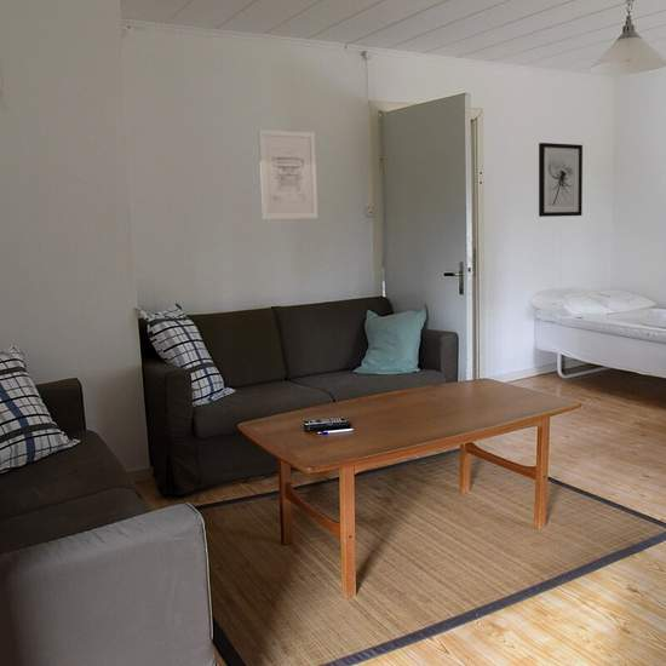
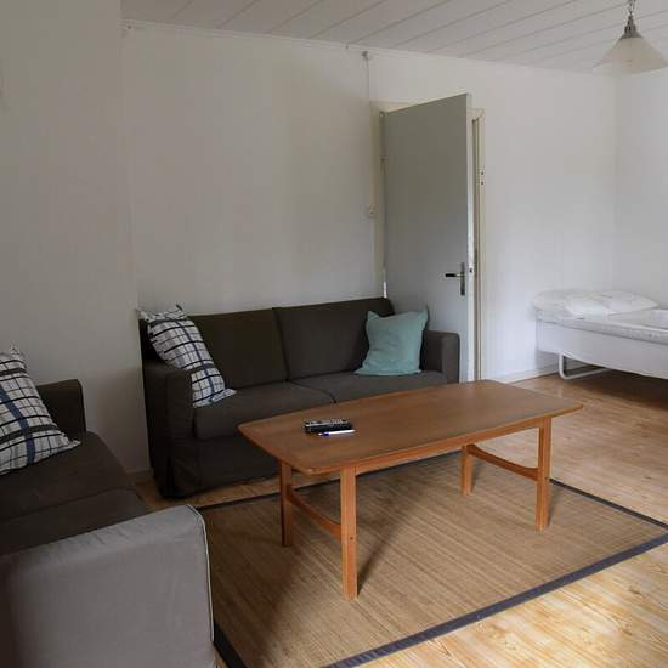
- wall art (561, 179)
- wall art (288, 174)
